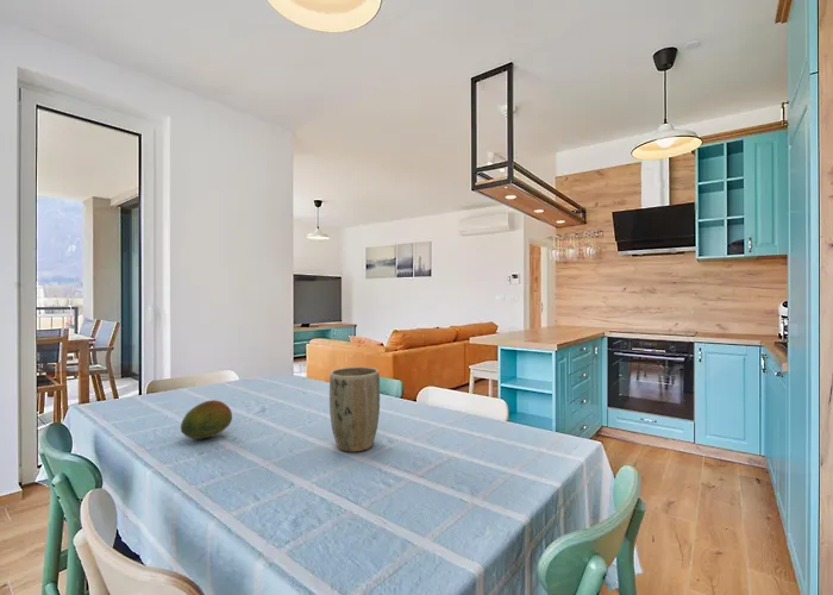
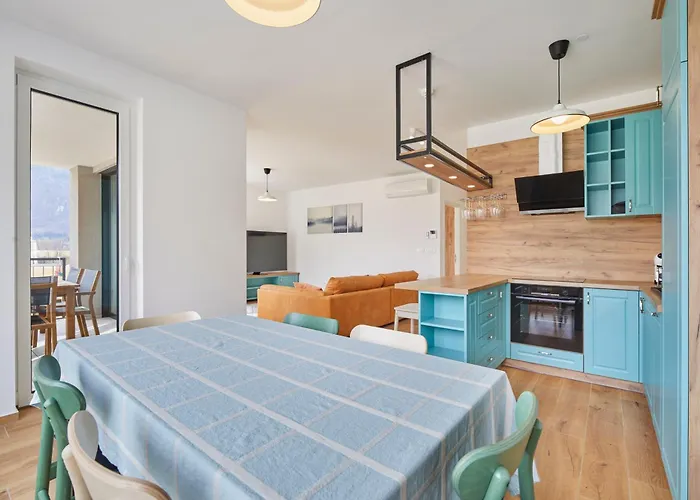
- fruit (206, 419)
- plant pot (355, 408)
